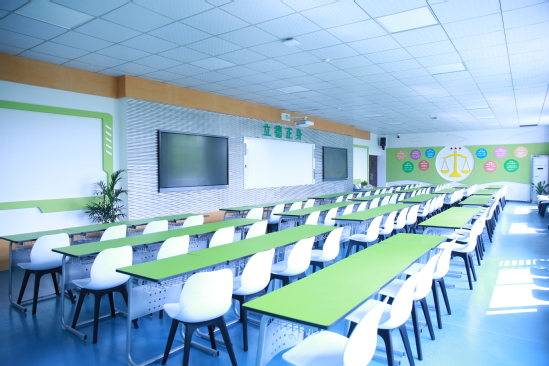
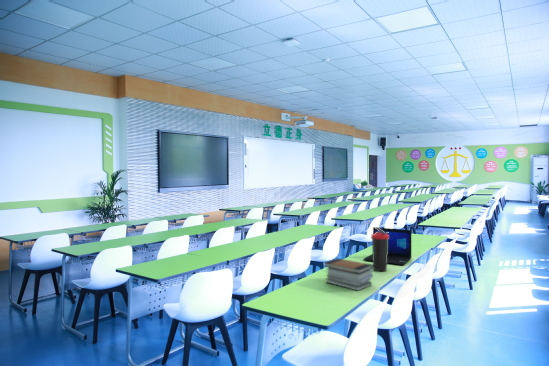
+ laptop (388, 245)
+ thermos bottle (379, 249)
+ book stack (348, 273)
